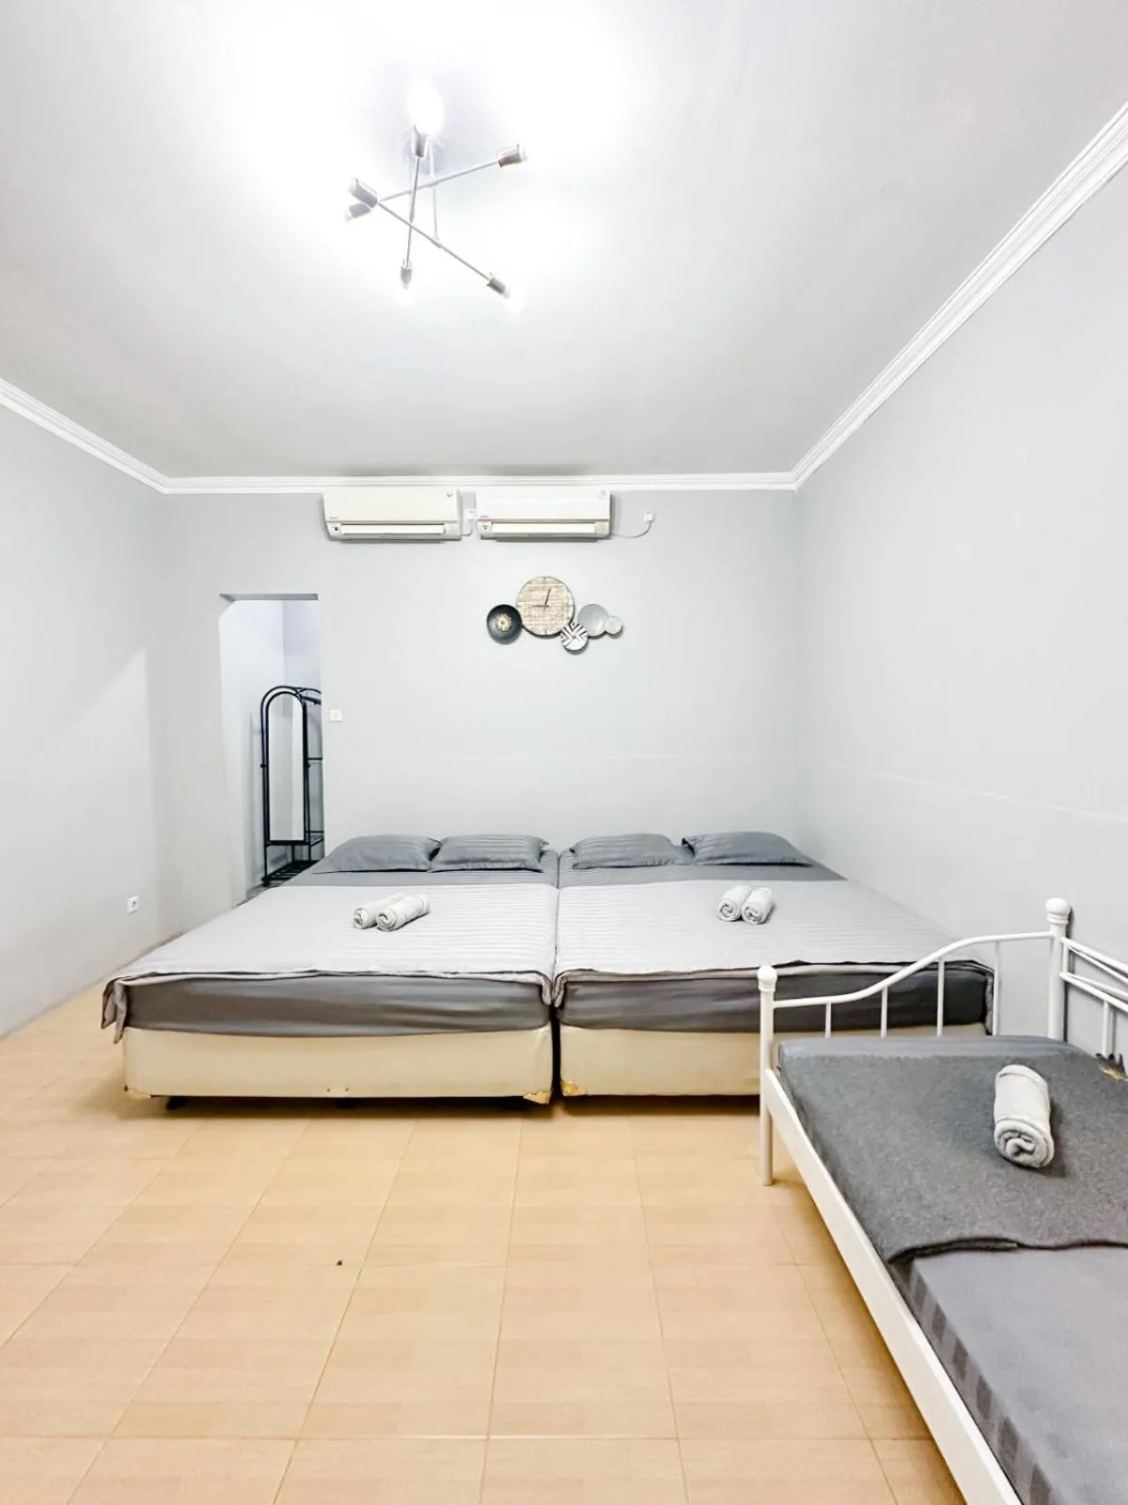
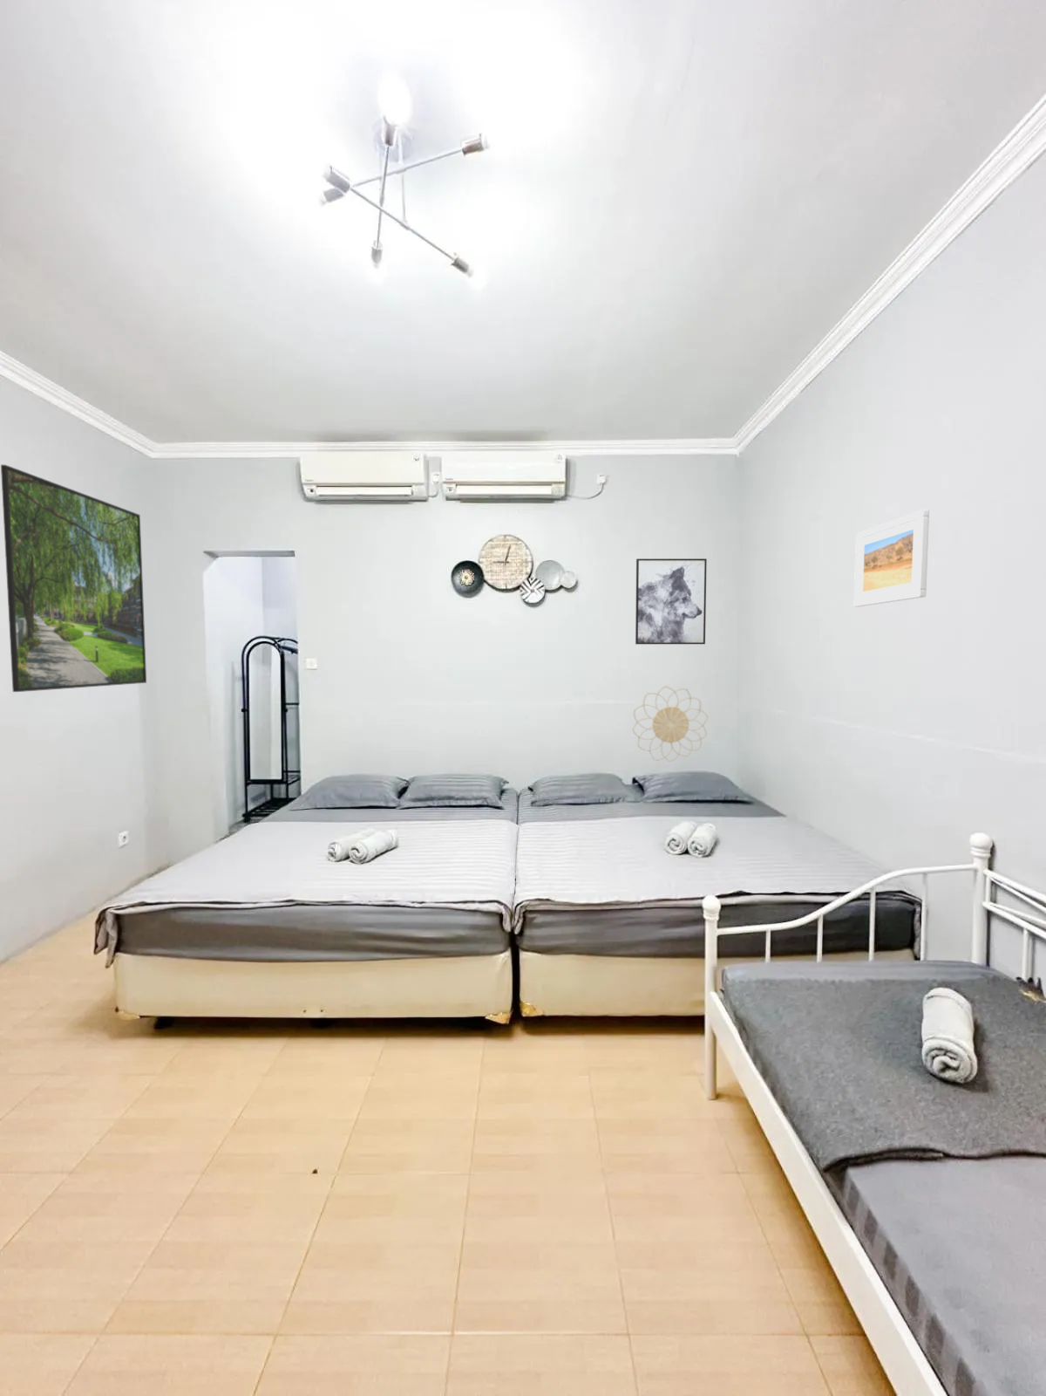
+ decorative wall piece (669, 723)
+ wall art (670, 601)
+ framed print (85, 590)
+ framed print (888, 562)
